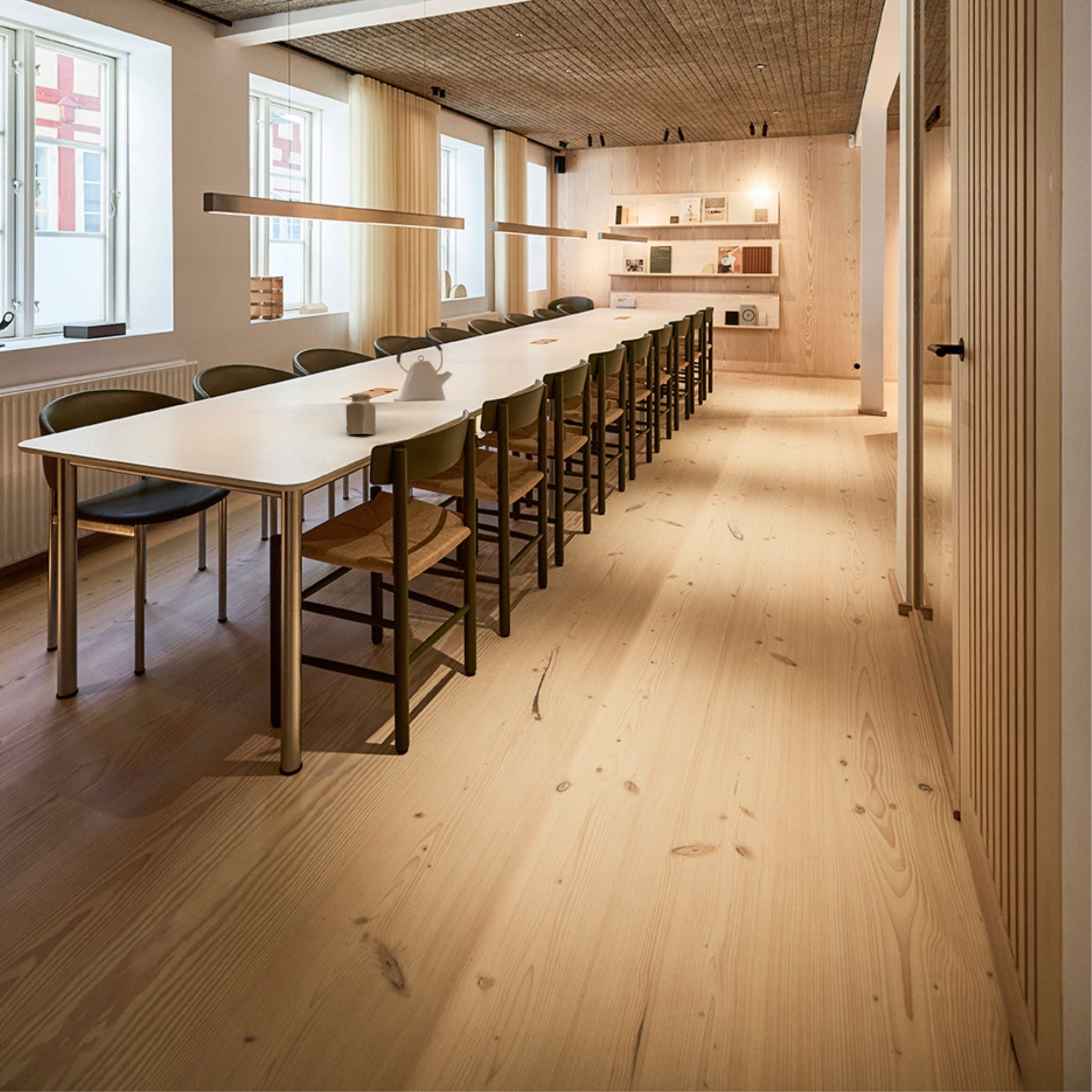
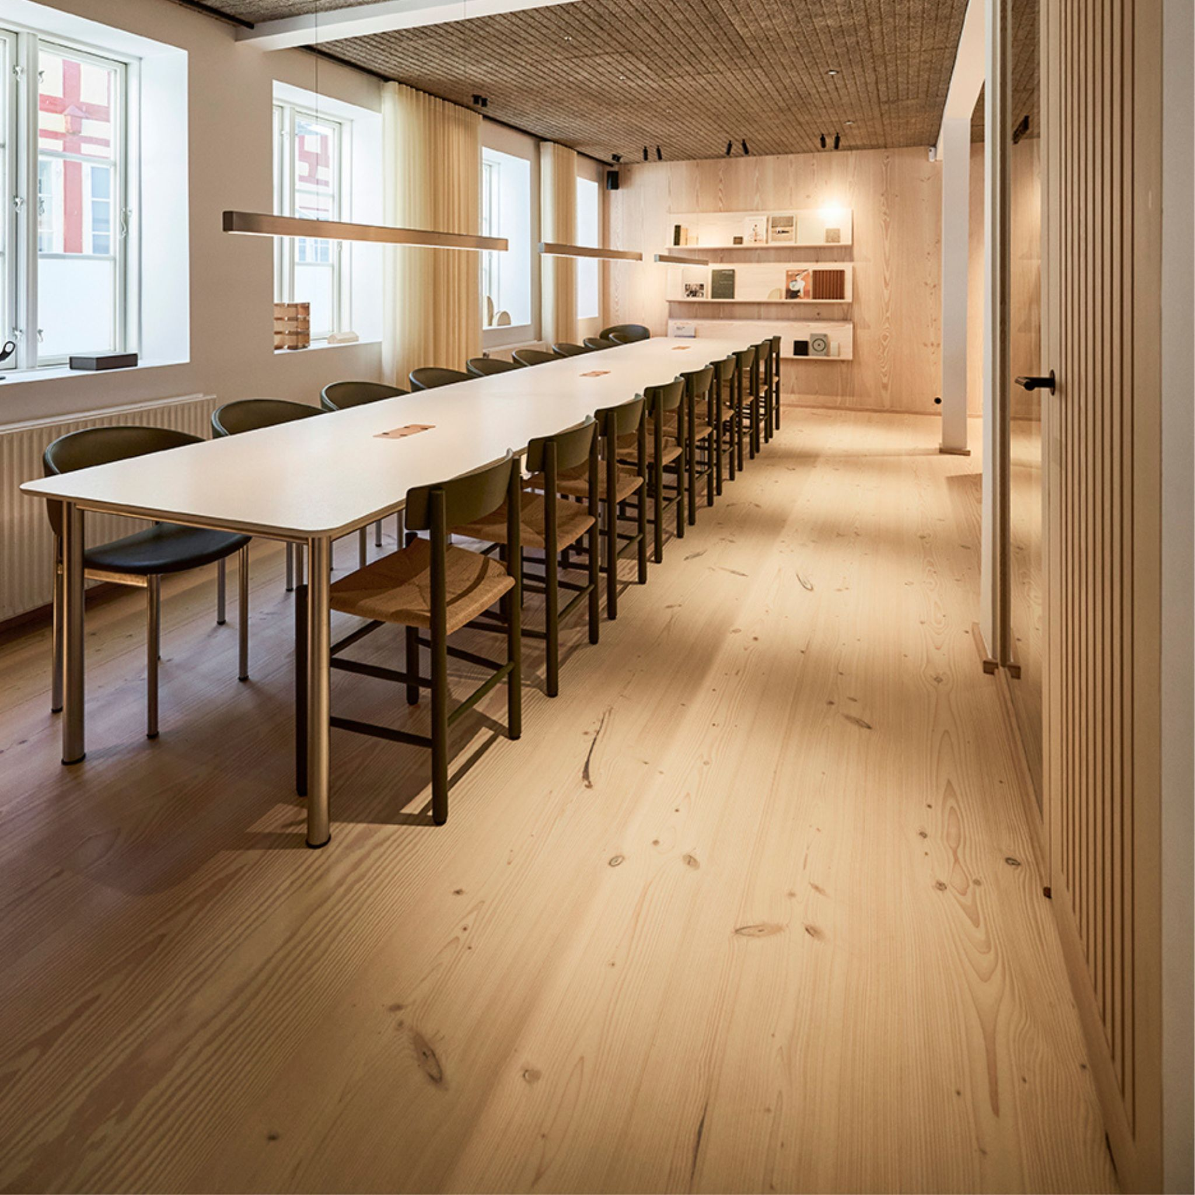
- kettle (423, 374)
- salt shaker (360, 414)
